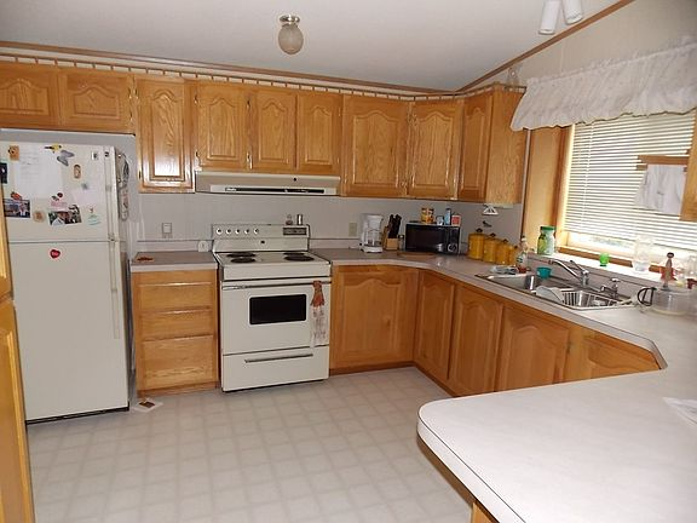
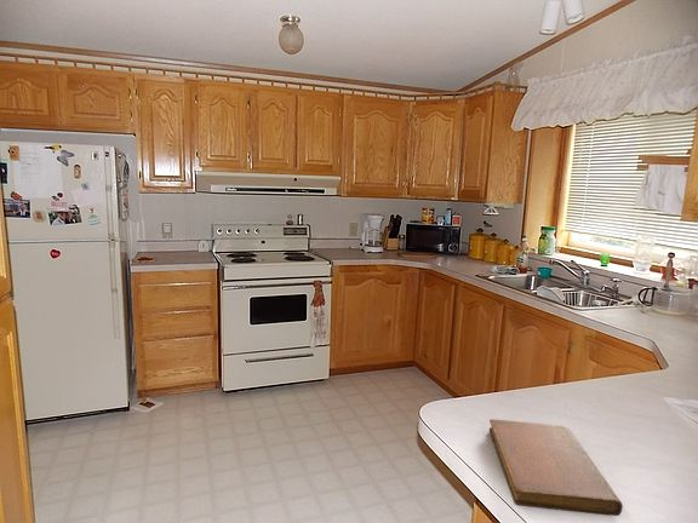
+ notebook (545, 460)
